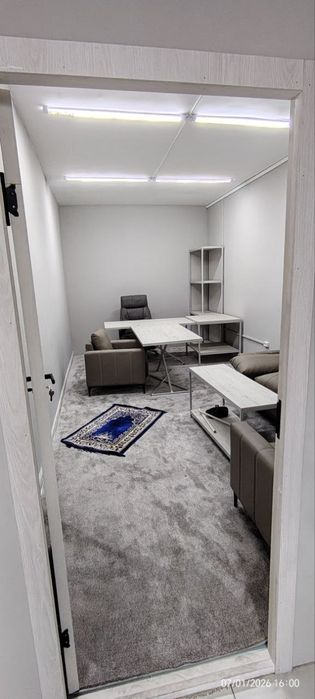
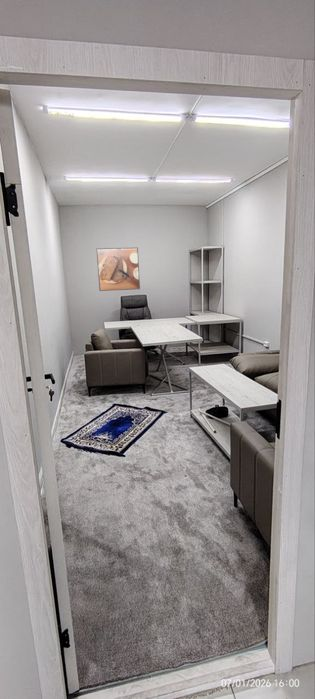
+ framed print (118, 269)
